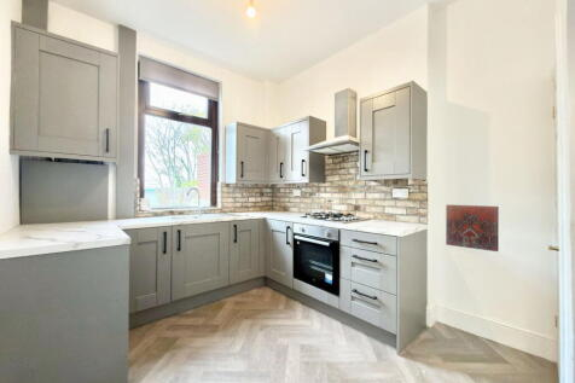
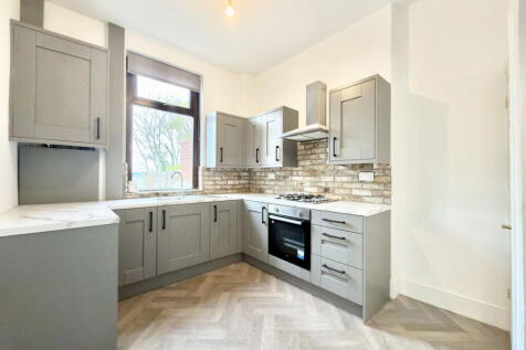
- decorative tile (470, 226)
